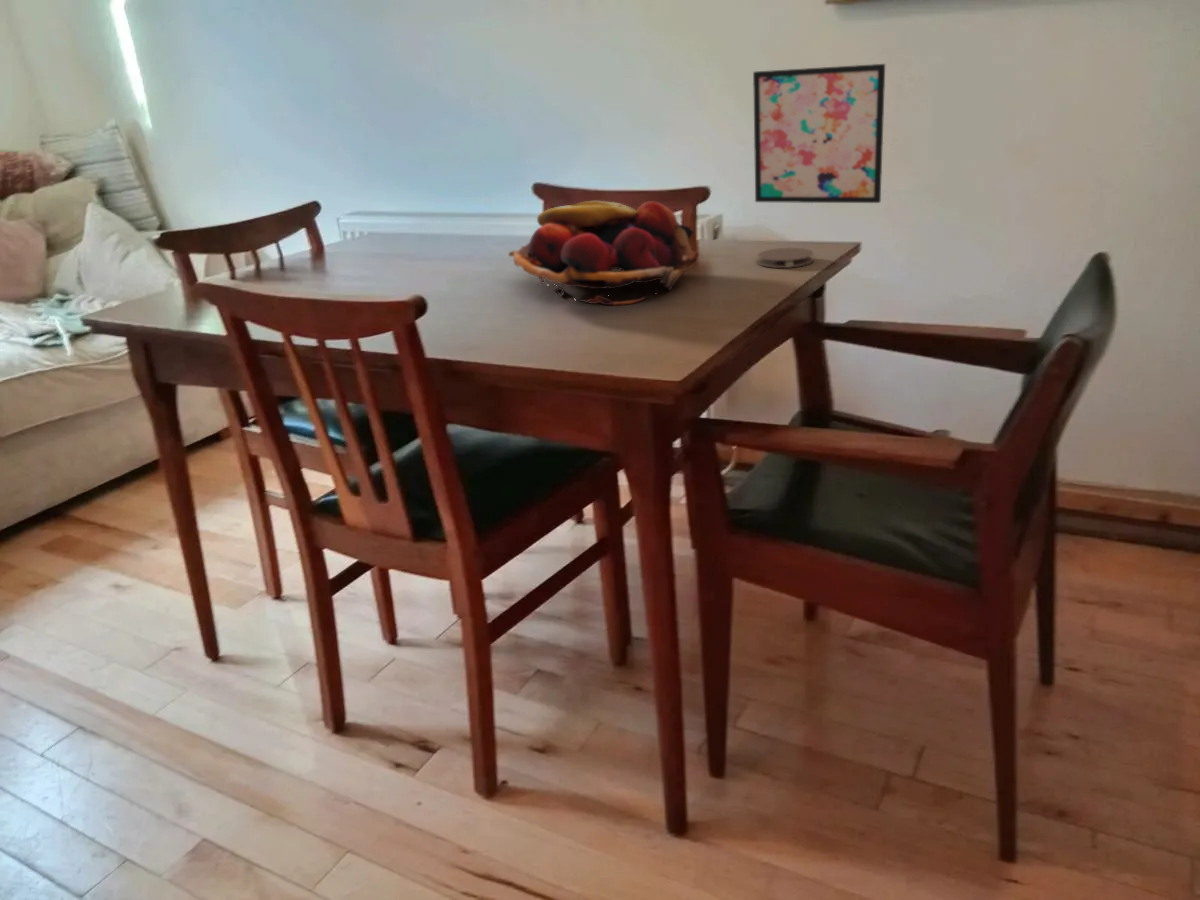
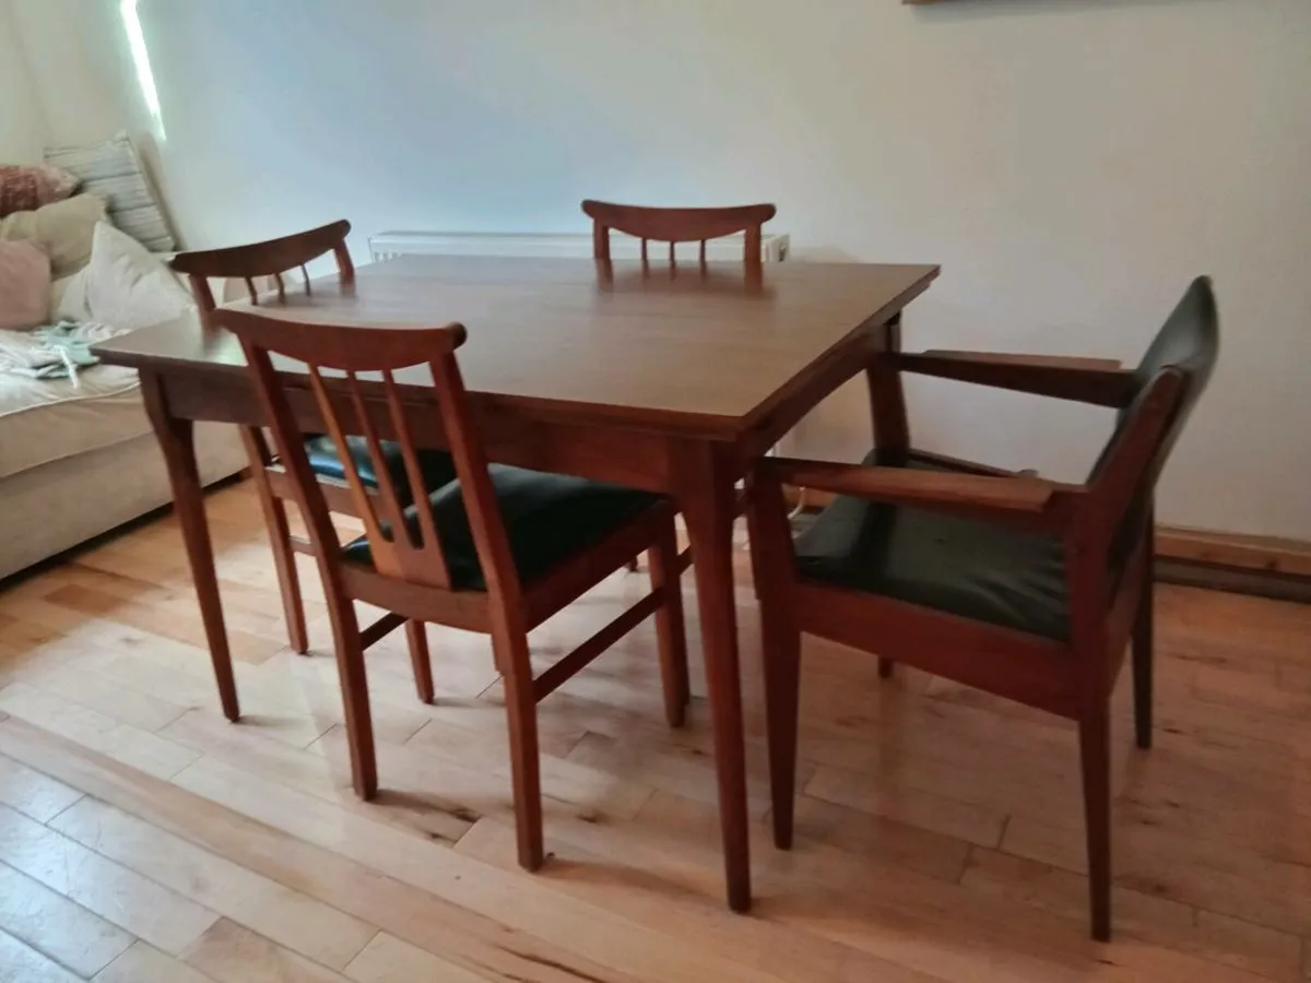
- wall art (816, 136)
- coaster (785, 257)
- fruit basket (605, 245)
